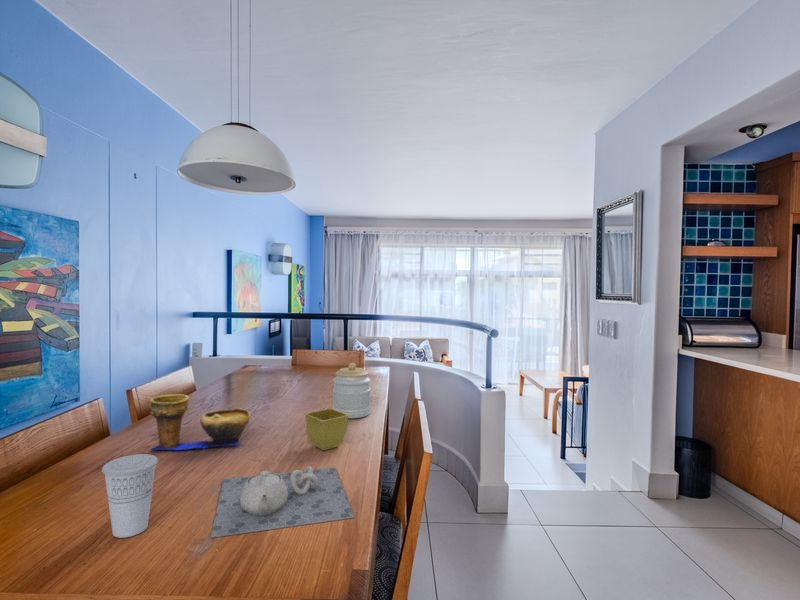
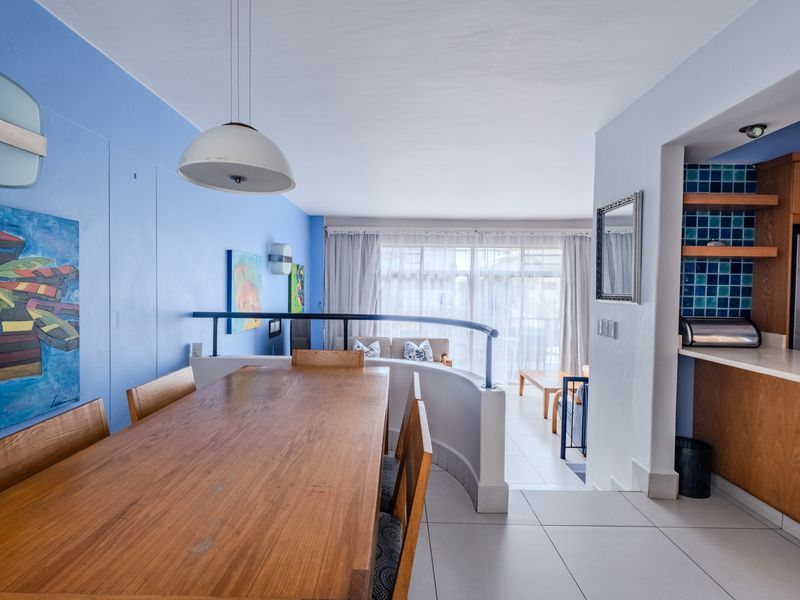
- cup (130, 495)
- jar (351, 388)
- decorative bowl (201, 420)
- flower pot (326, 430)
- teapot (283, 479)
